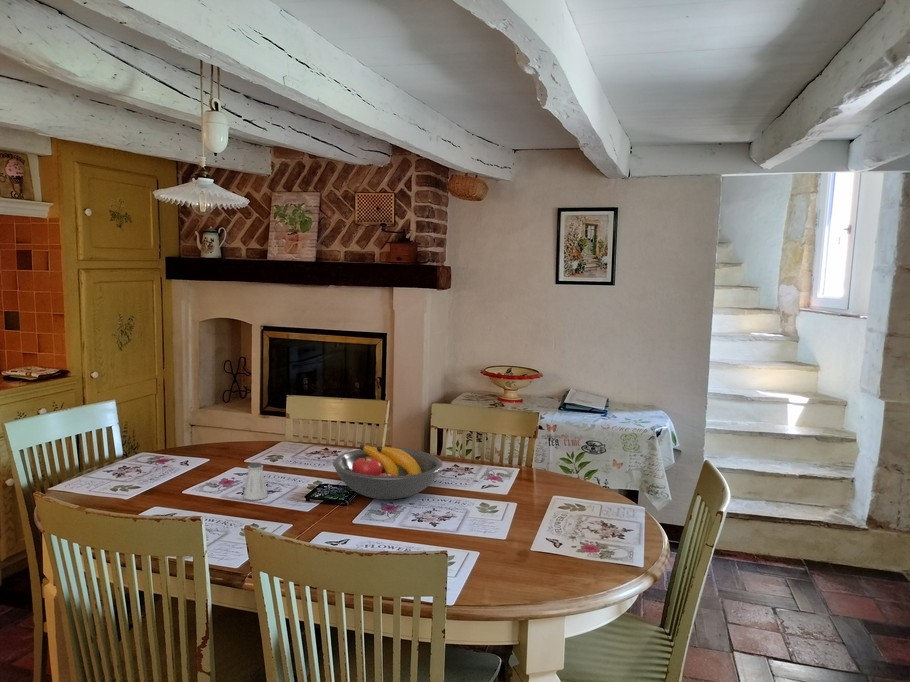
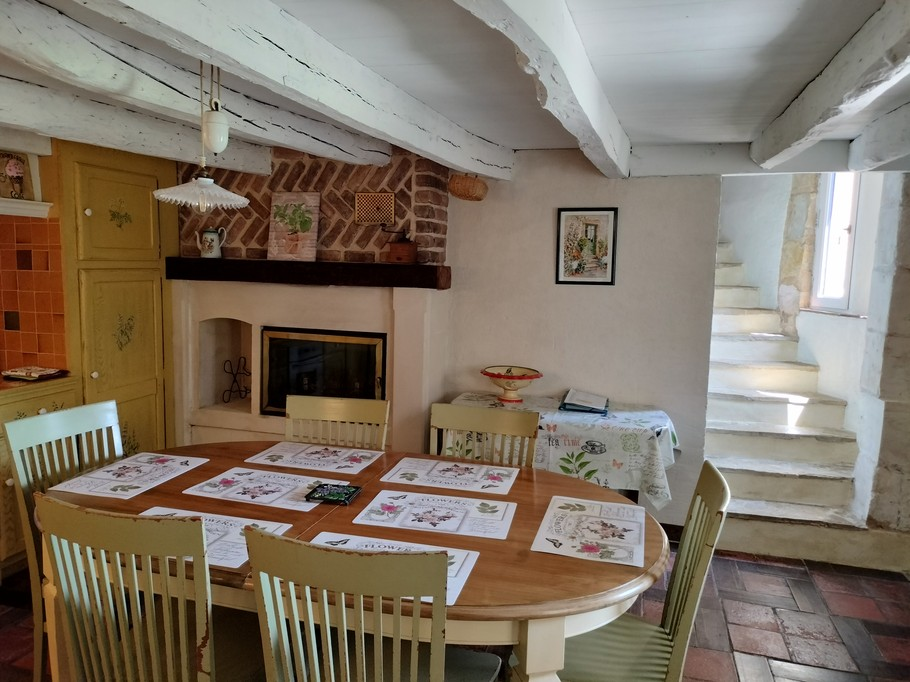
- saltshaker (255, 479)
- fruit bowl (387, 472)
